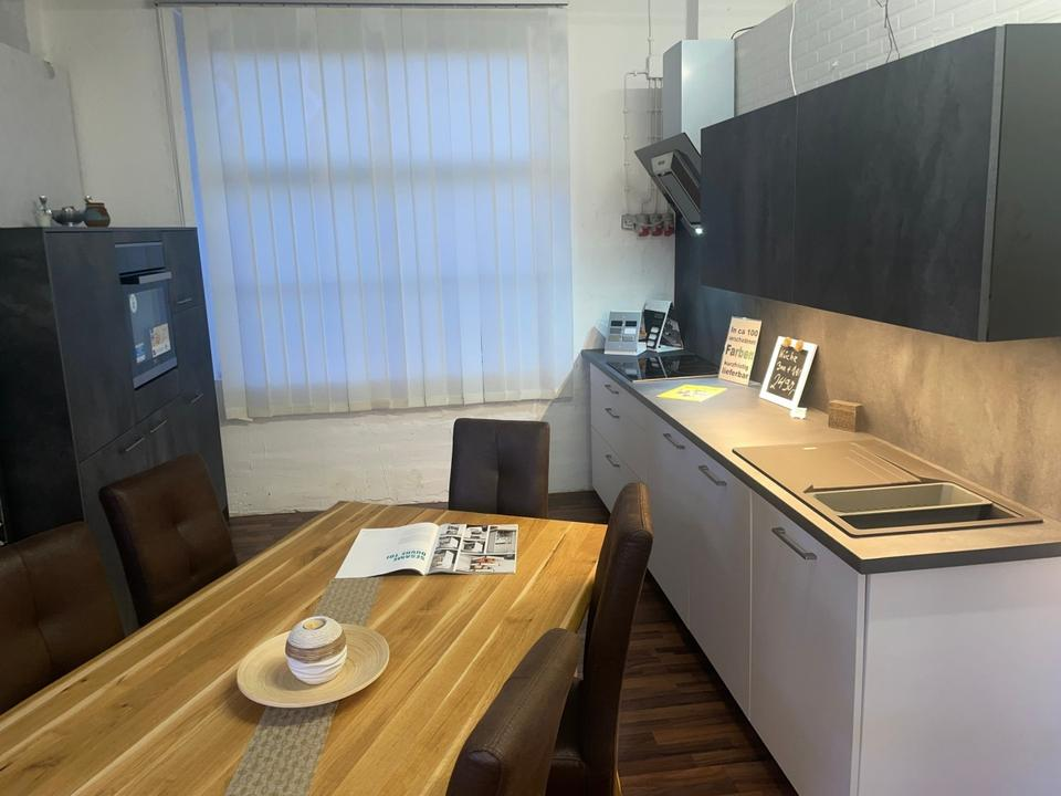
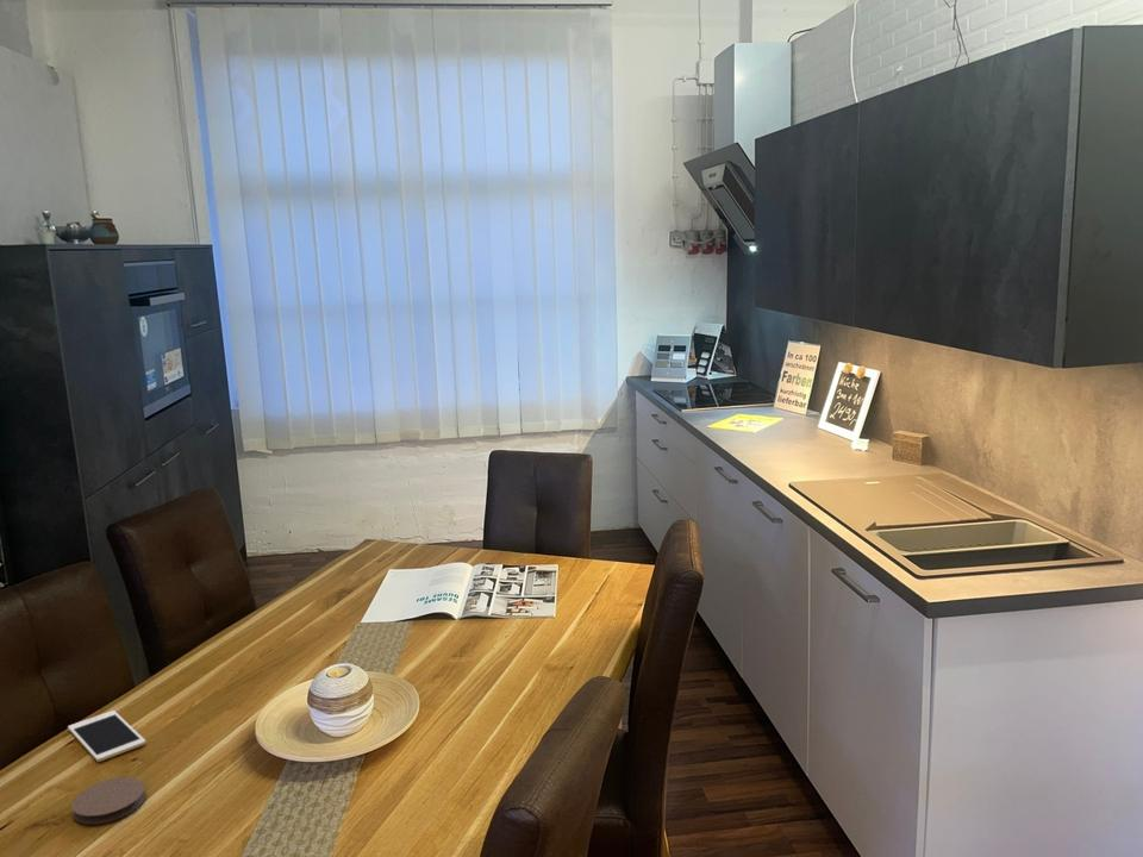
+ coaster (108, 799)
+ cell phone (106, 734)
